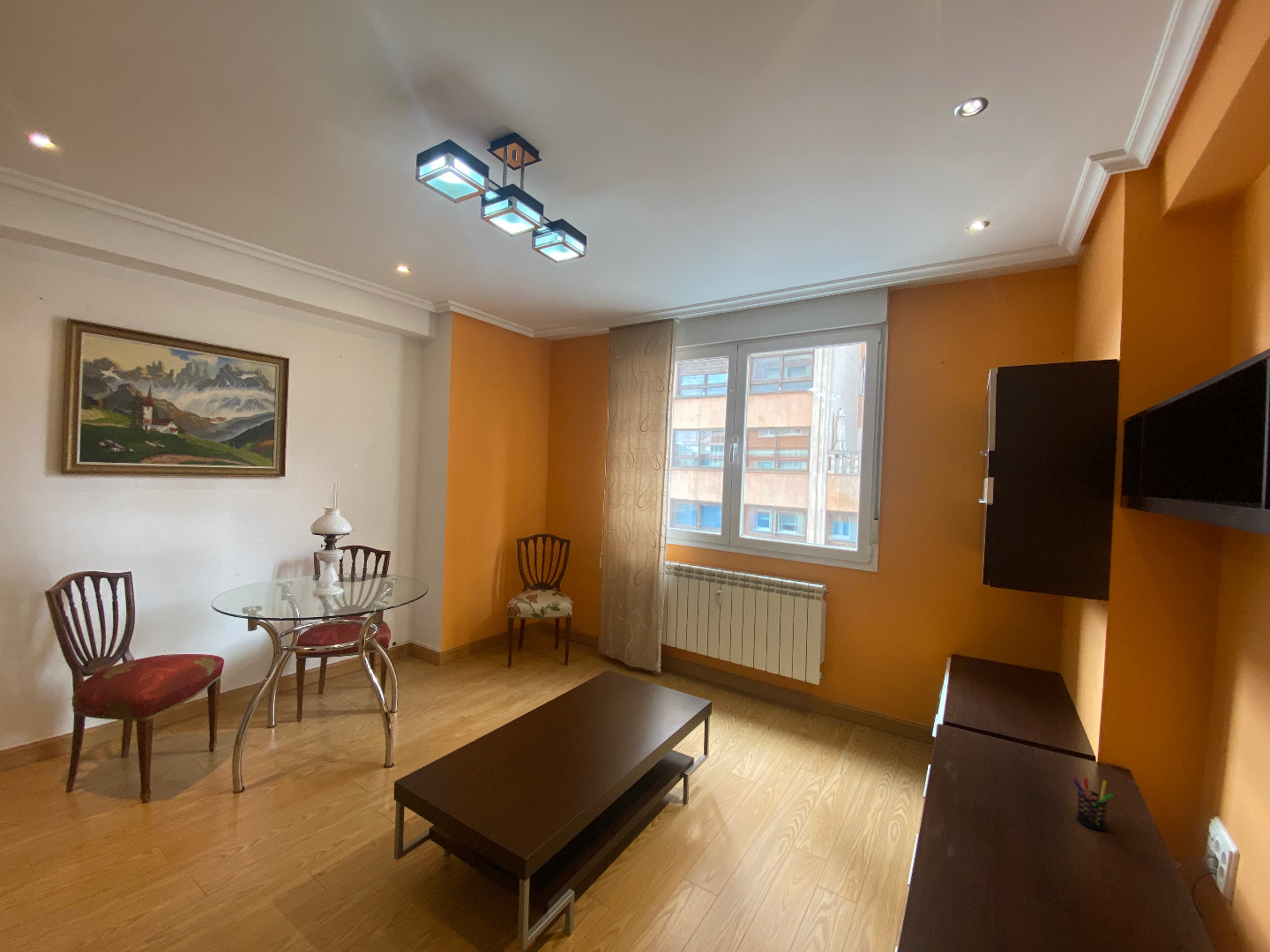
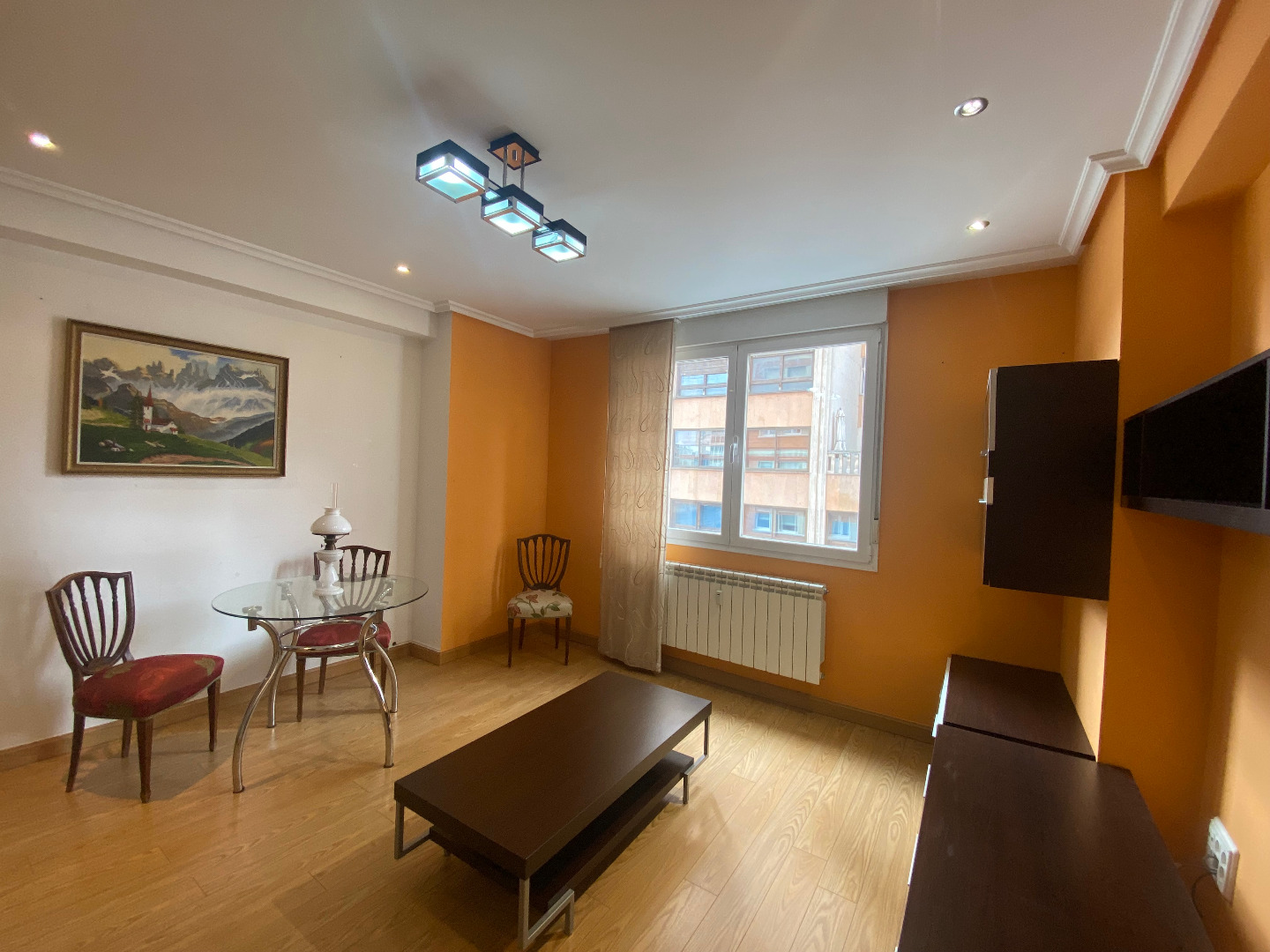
- pen holder (1094, 801)
